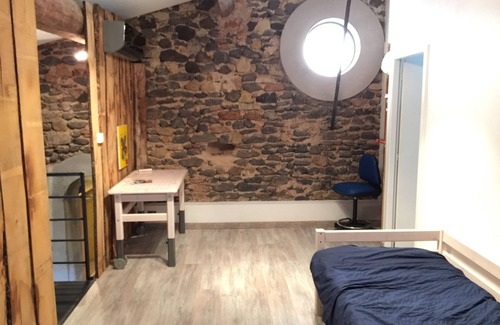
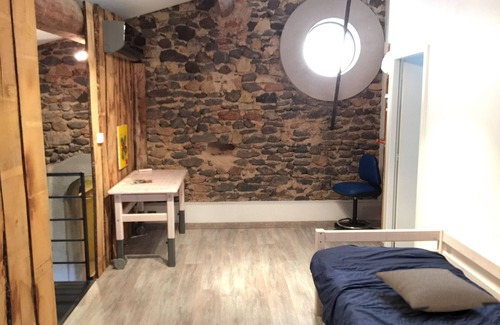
+ pillow (431, 288)
